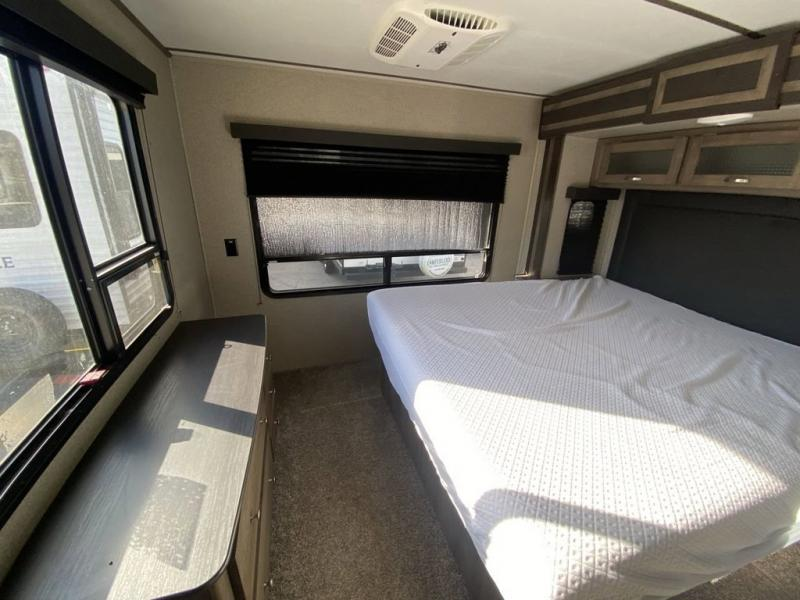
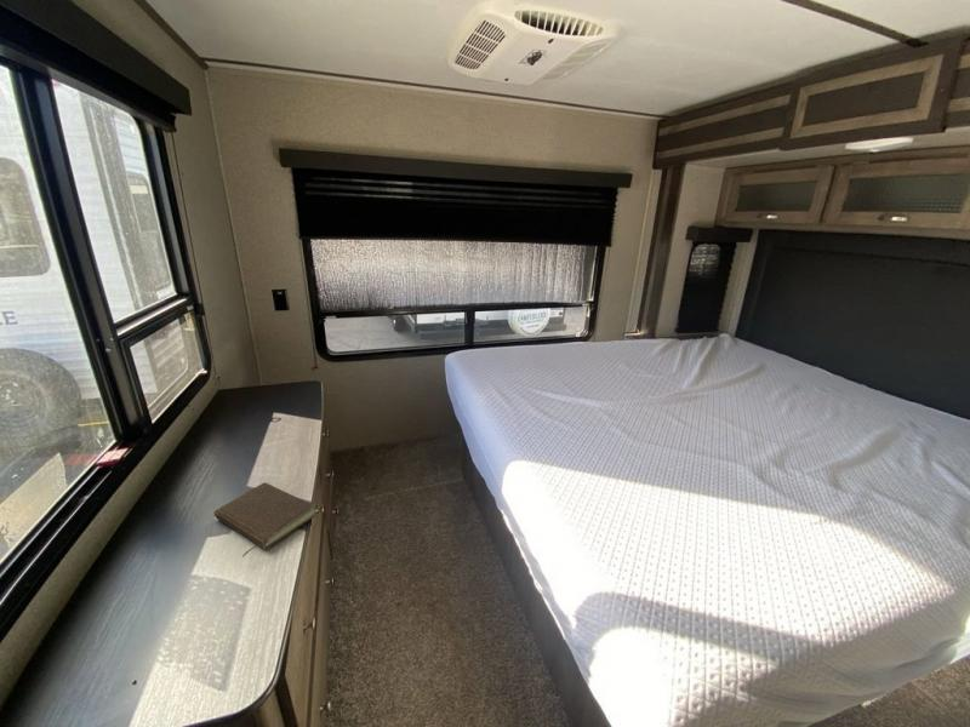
+ book (257, 517)
